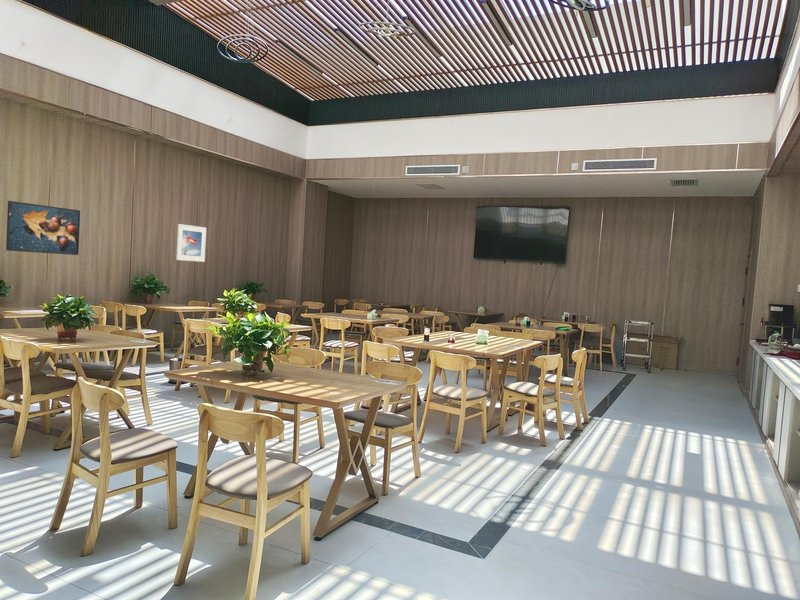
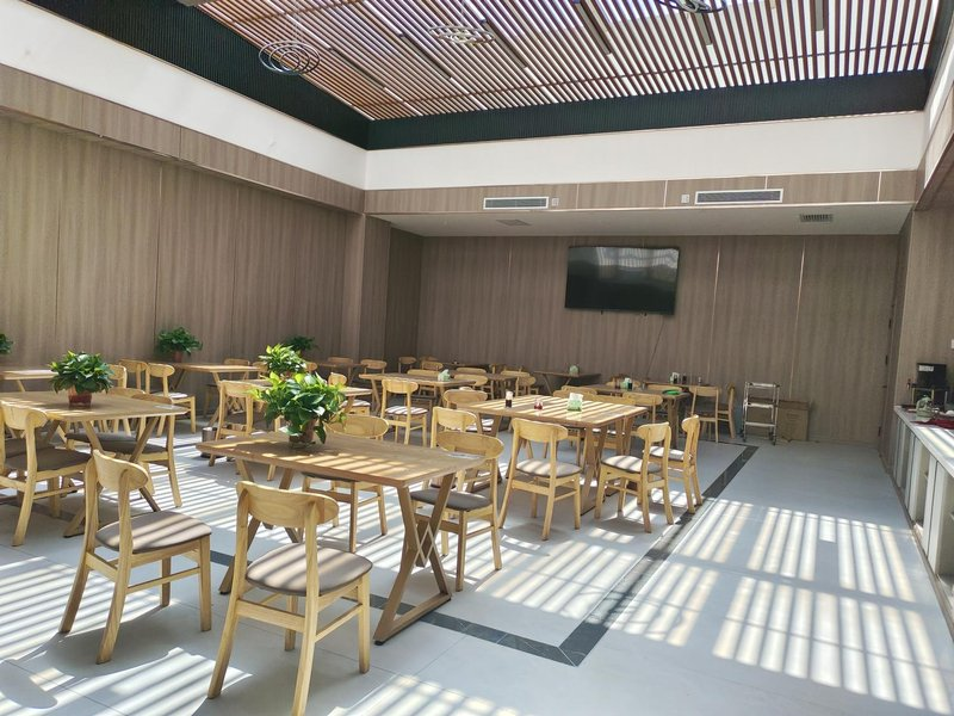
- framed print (45, 229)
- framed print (191, 243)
